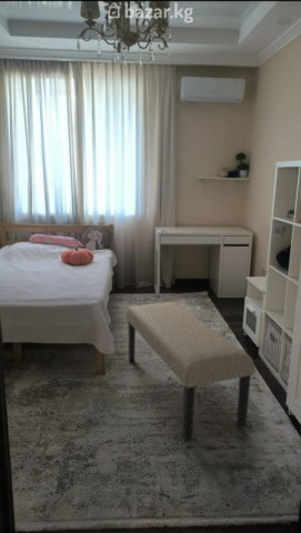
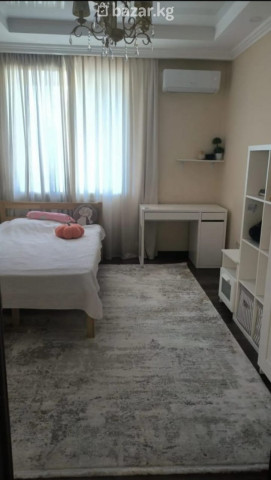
- bench (179, 356)
